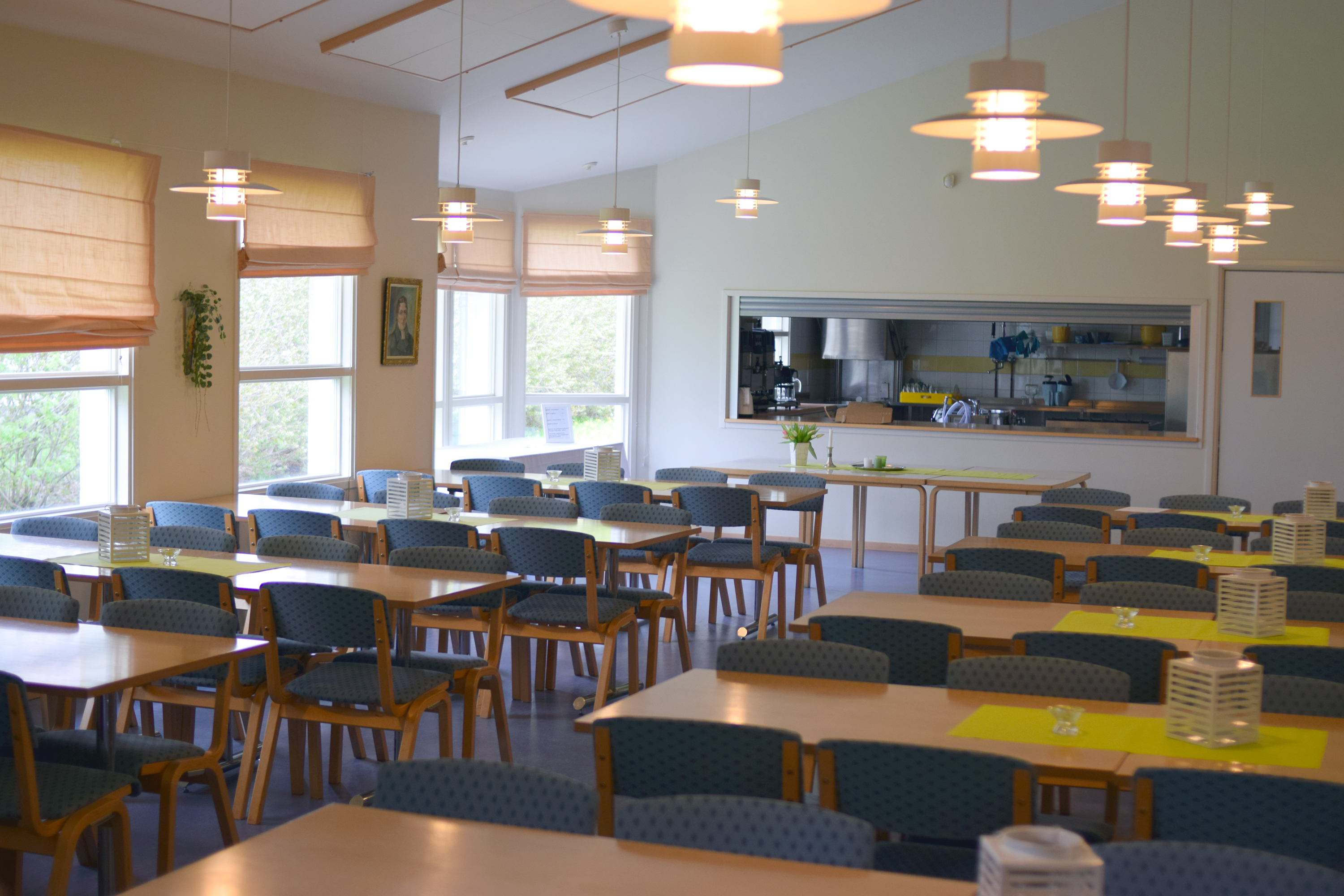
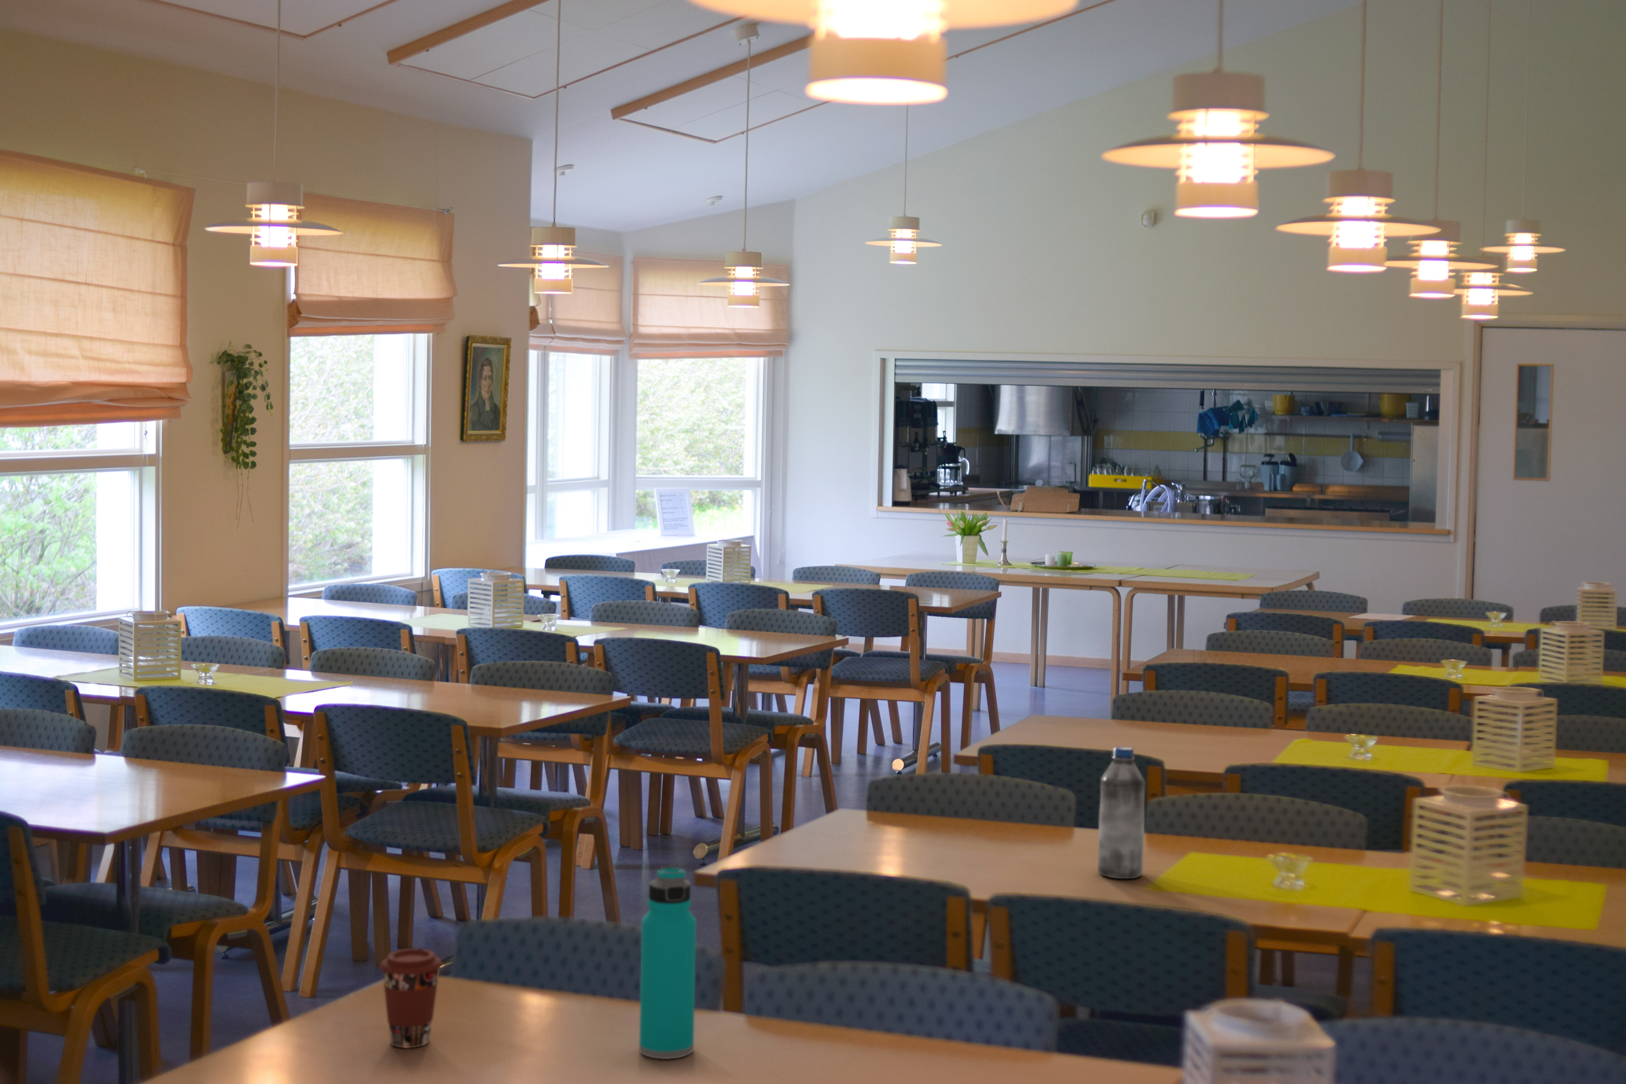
+ coffee cup (410, 998)
+ water bottle (1122, 811)
+ water bottle (668, 959)
